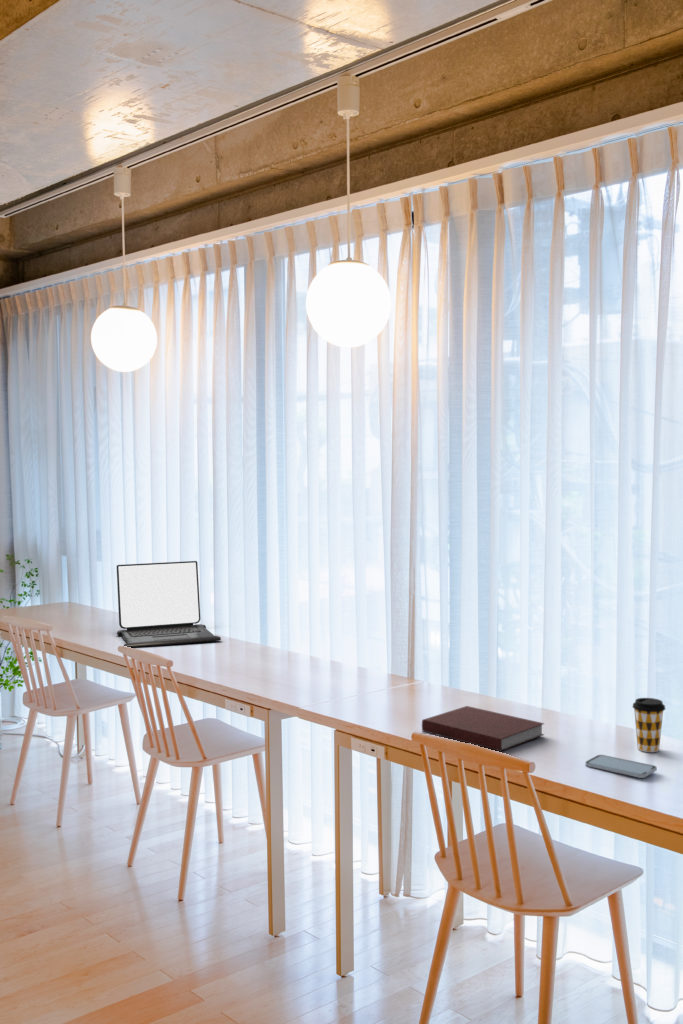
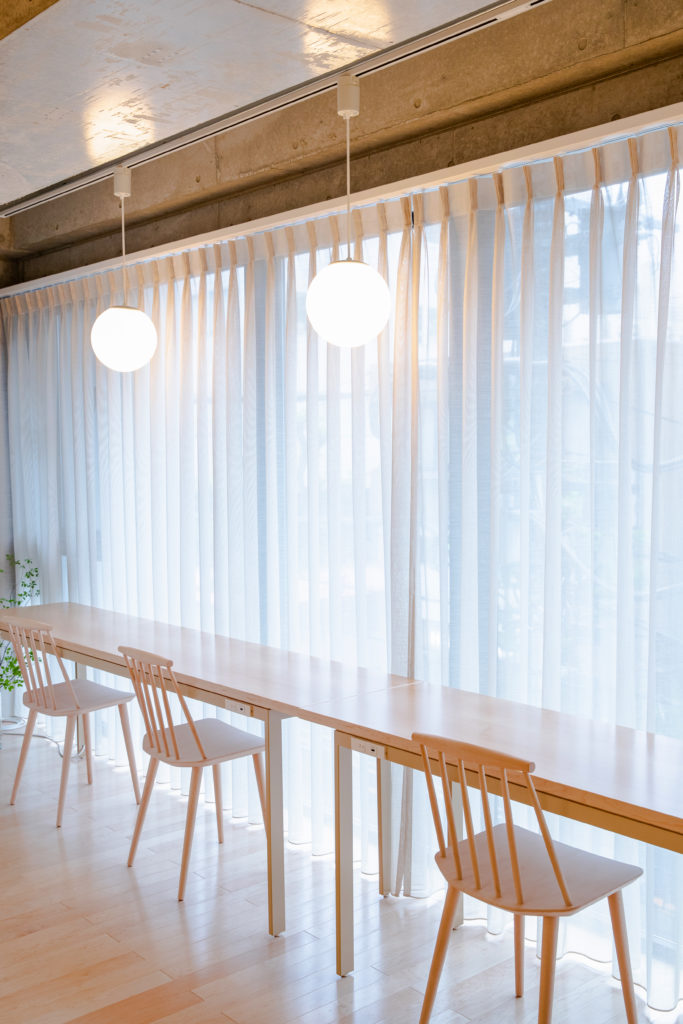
- coffee cup (648, 725)
- notebook (482, 727)
- smartphone (620, 765)
- laptop (165, 602)
